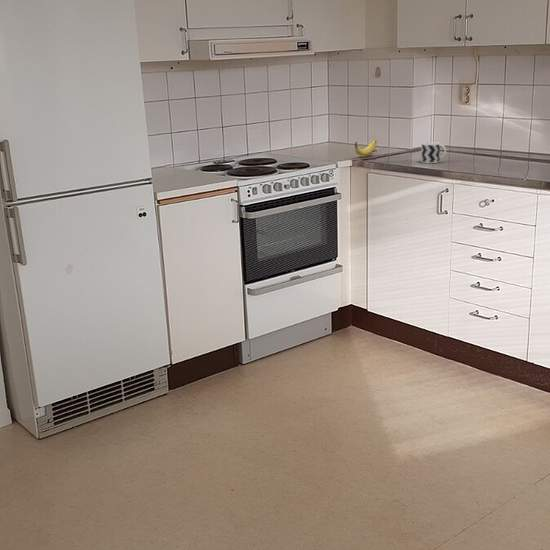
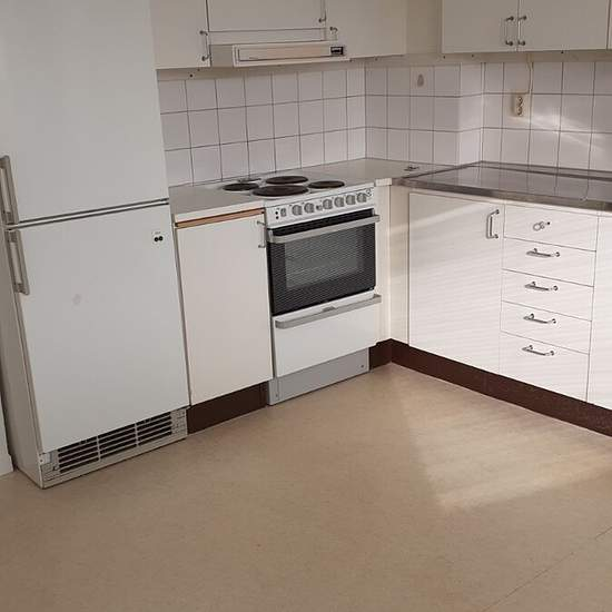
- cup (433, 152)
- banana (365, 148)
